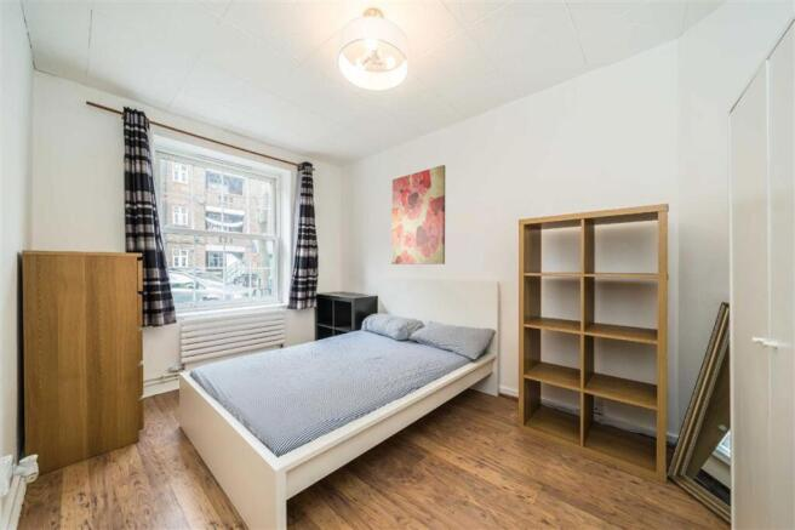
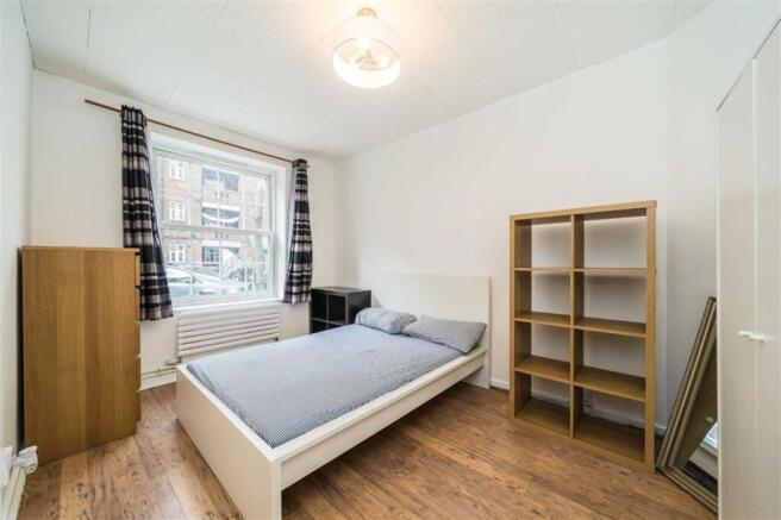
- wall art (416, 218)
